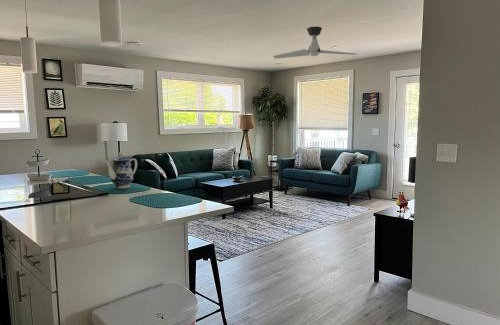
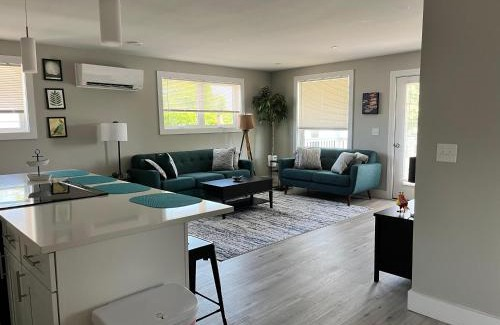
- teapot (121, 169)
- ceiling fan (314, 39)
